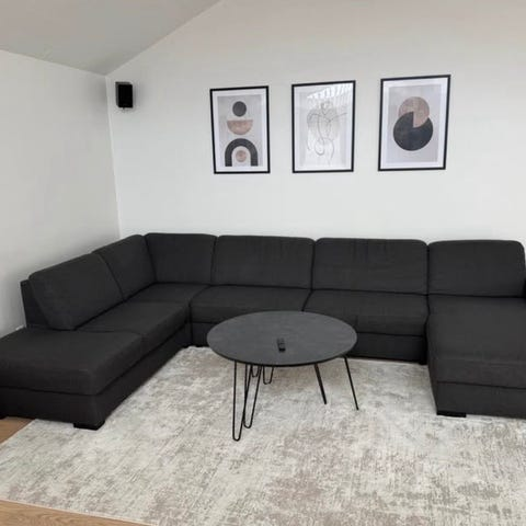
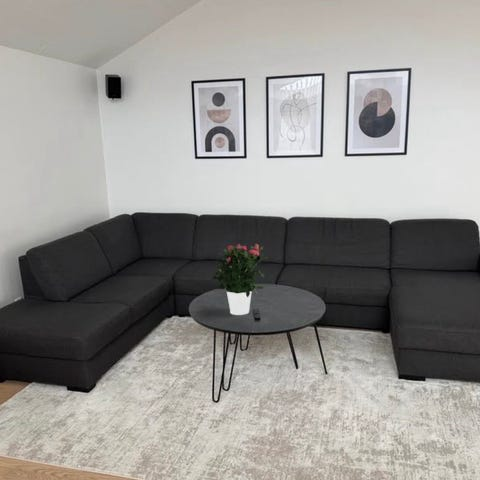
+ potted flower (240, 278)
